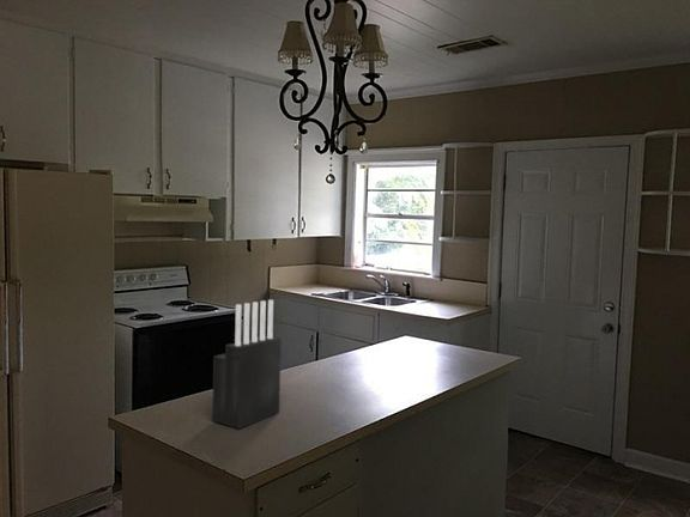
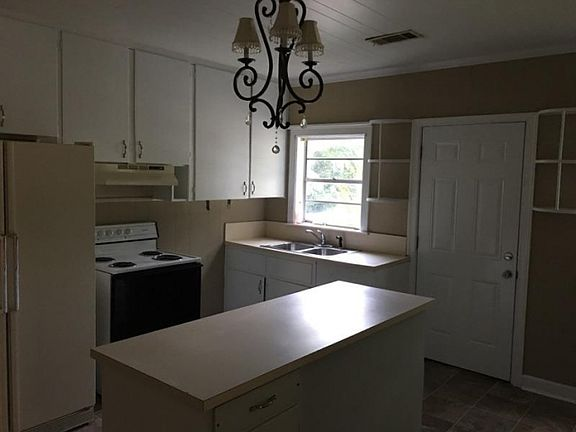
- knife block (244, 359)
